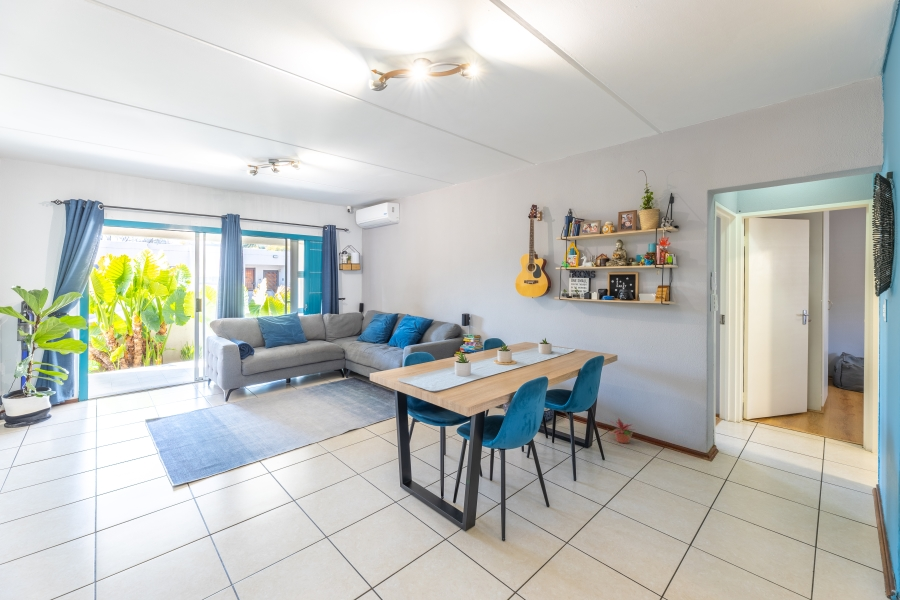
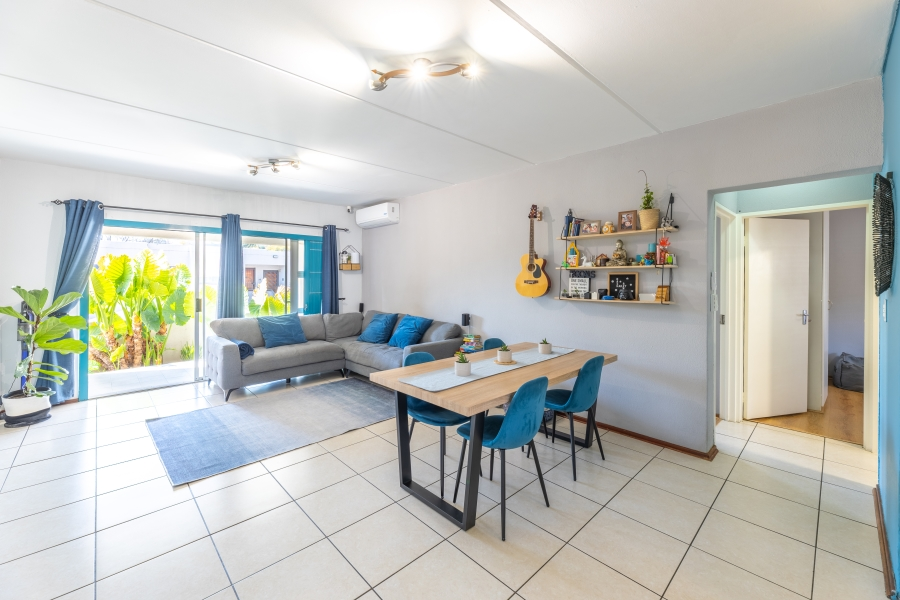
- potted plant (622, 429)
